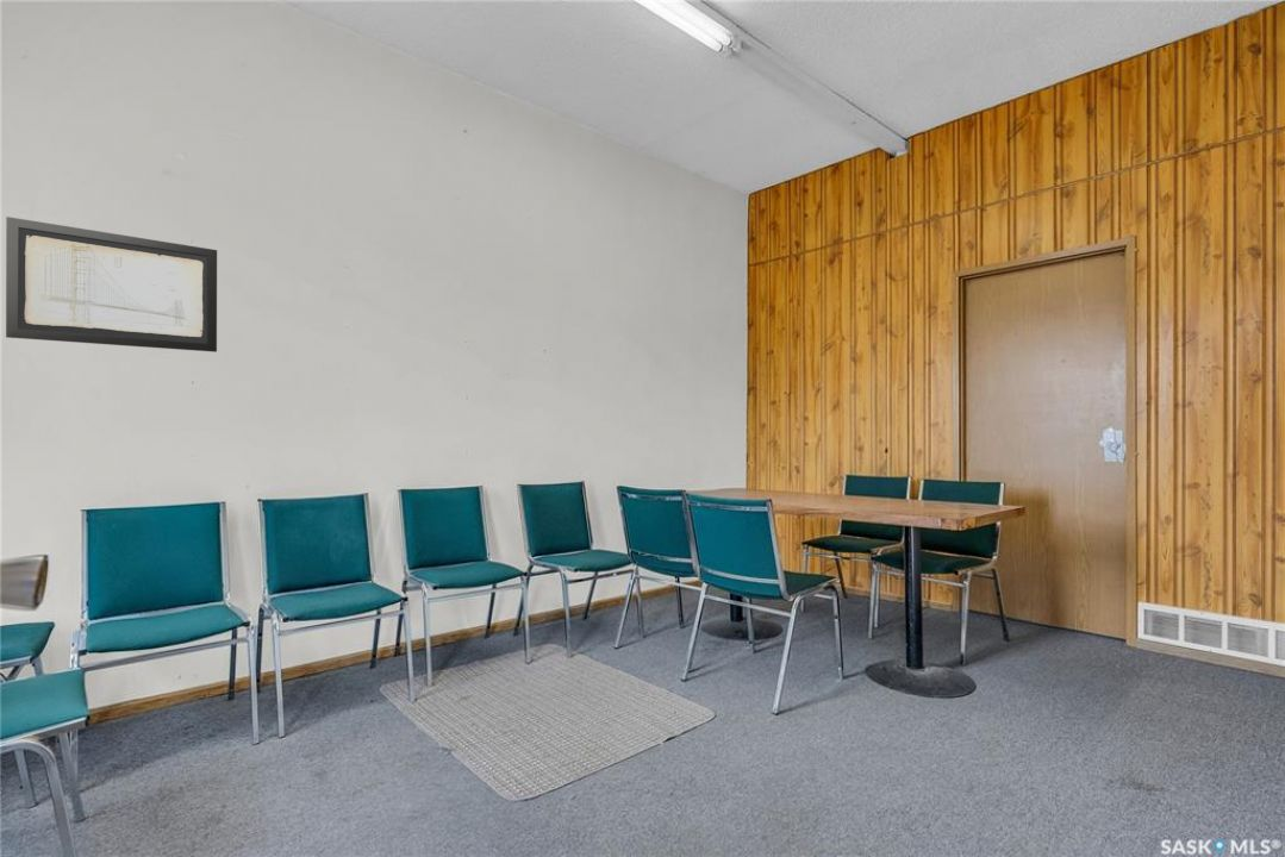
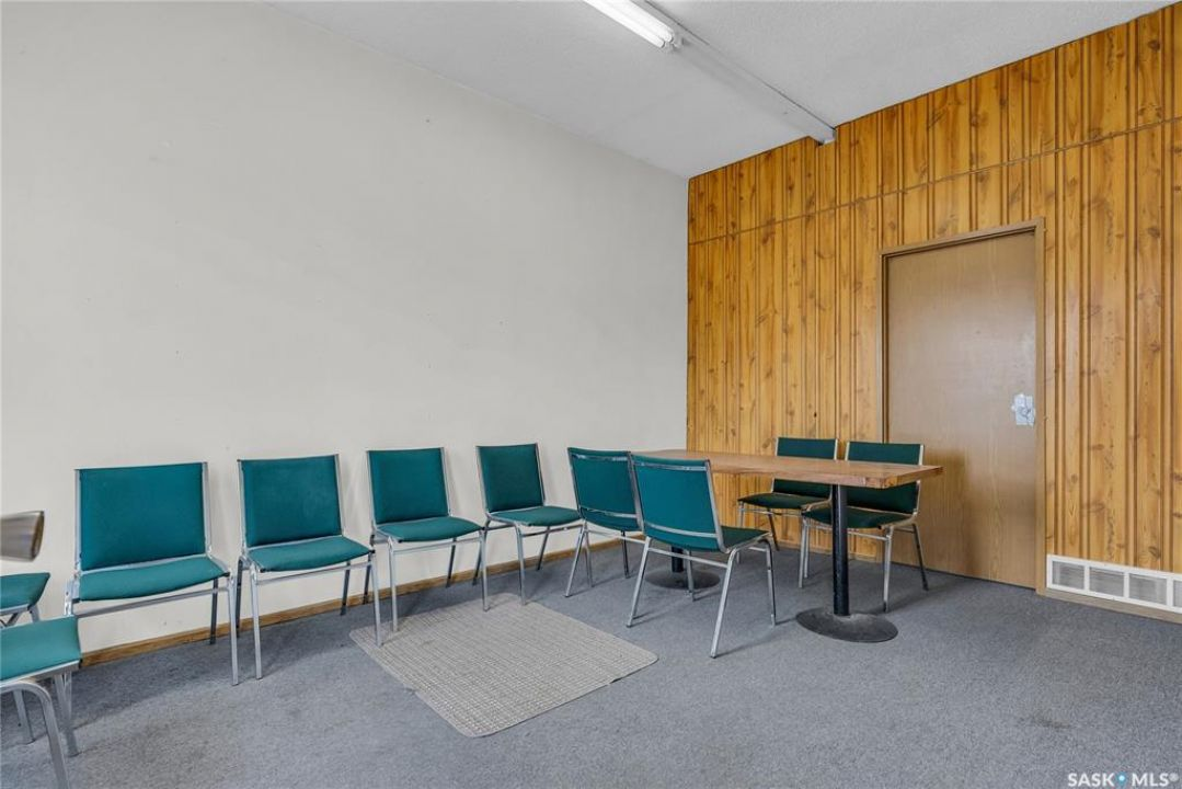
- wall art (120, 289)
